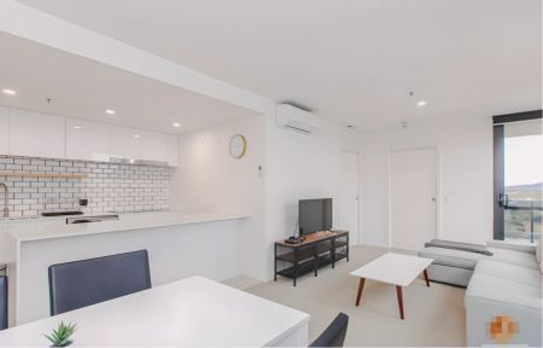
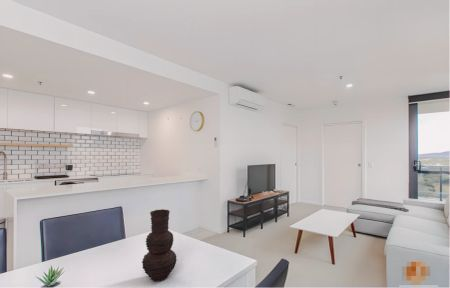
+ vase (159, 244)
